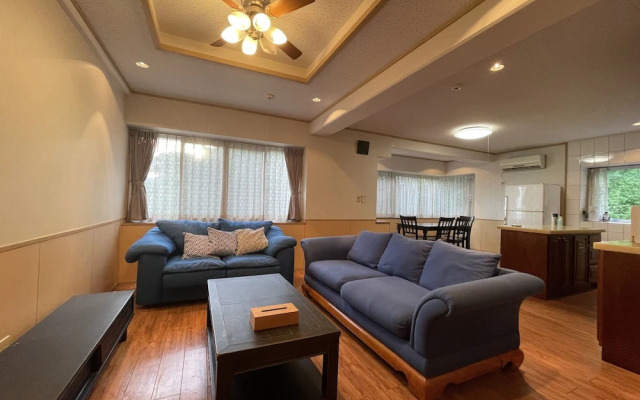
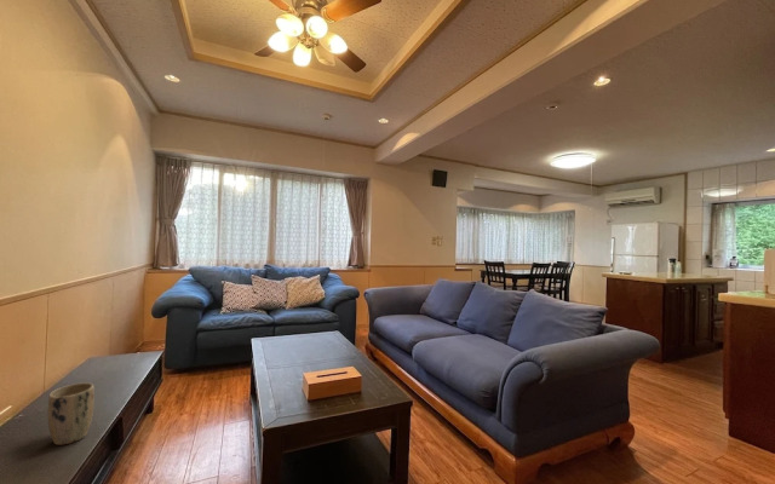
+ plant pot (71, 414)
